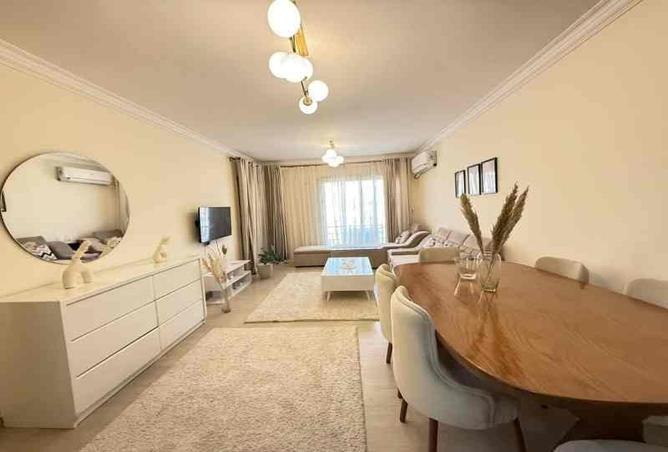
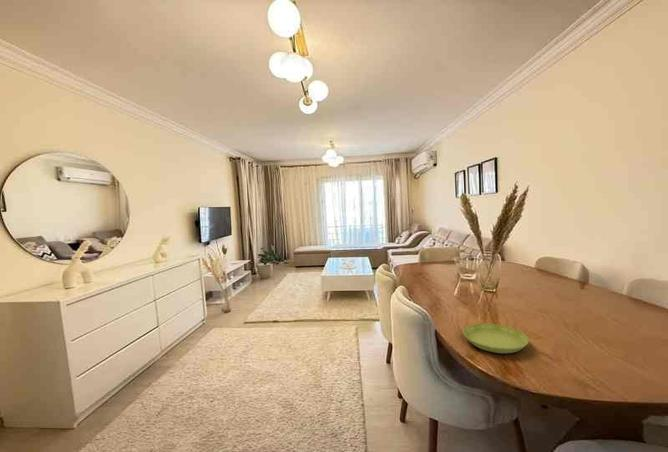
+ saucer (494, 338)
